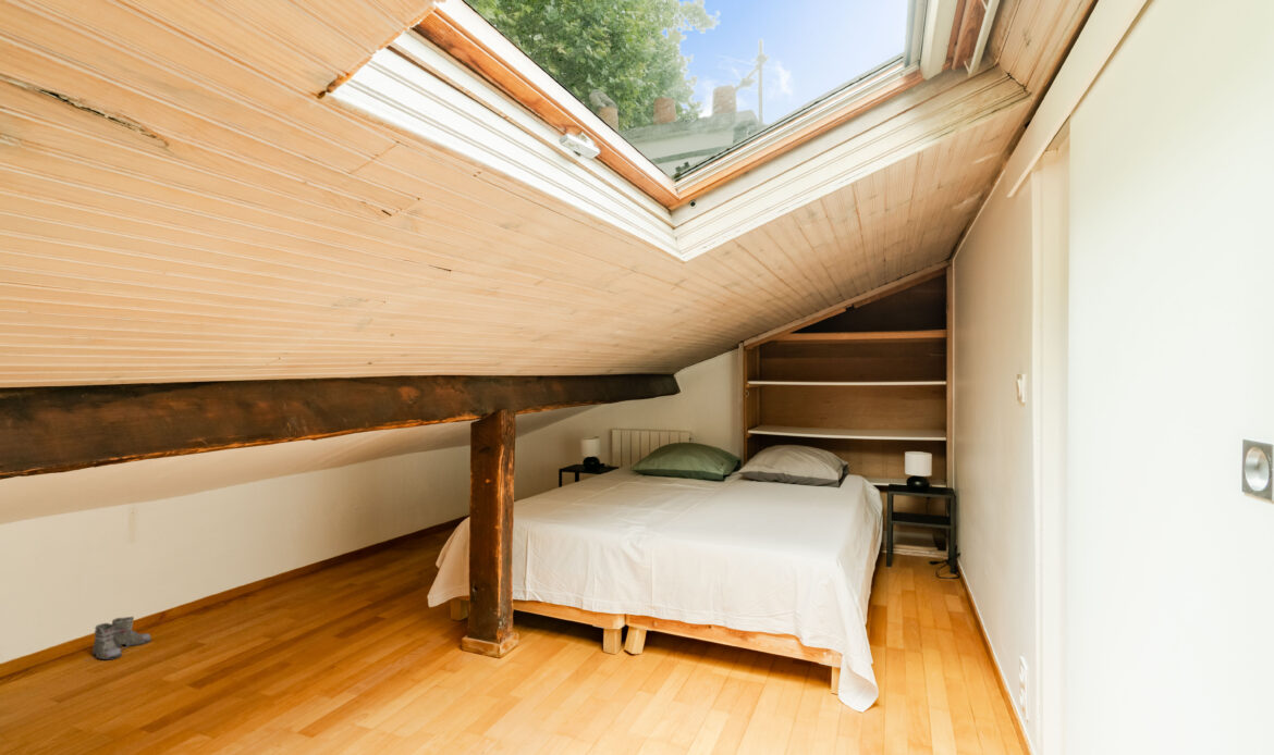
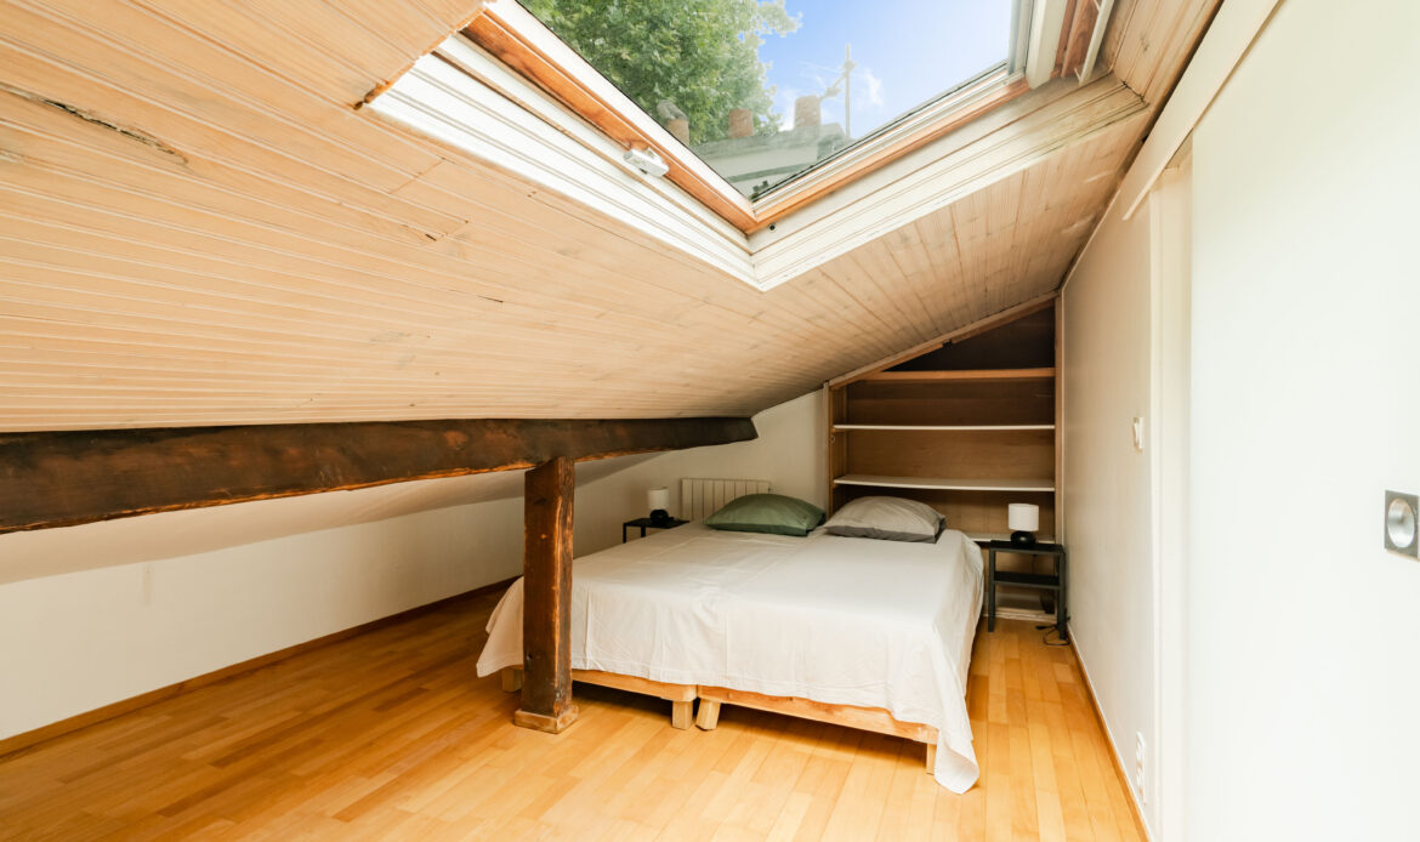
- boots (118, 635)
